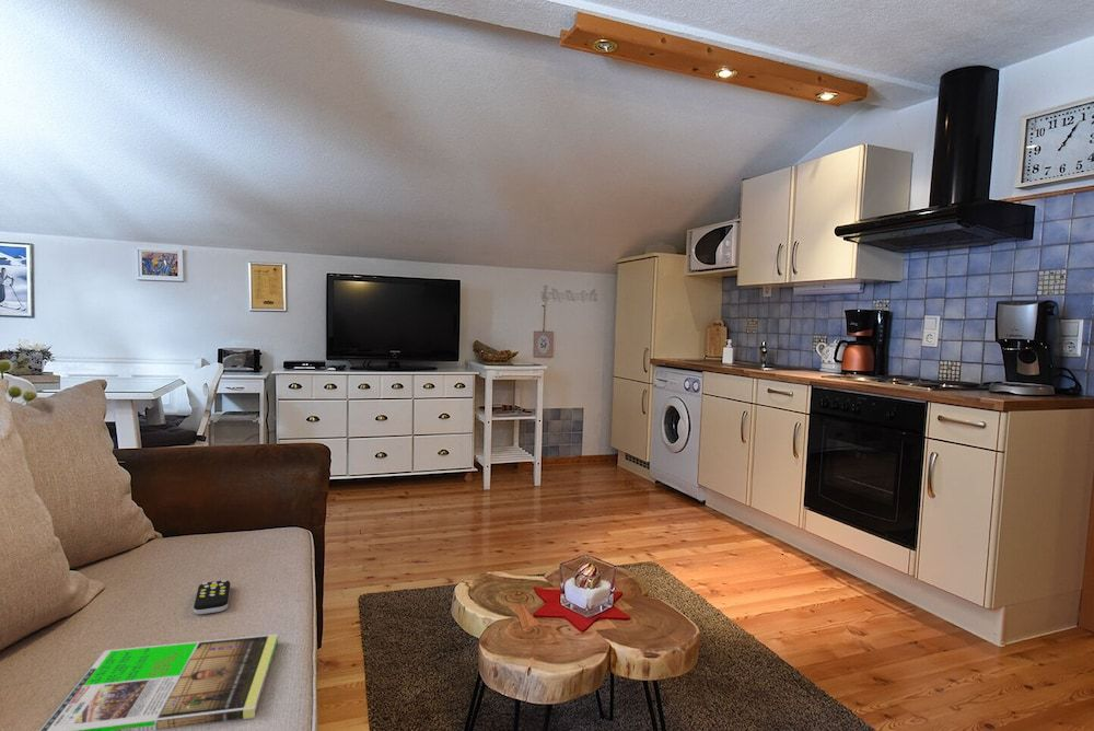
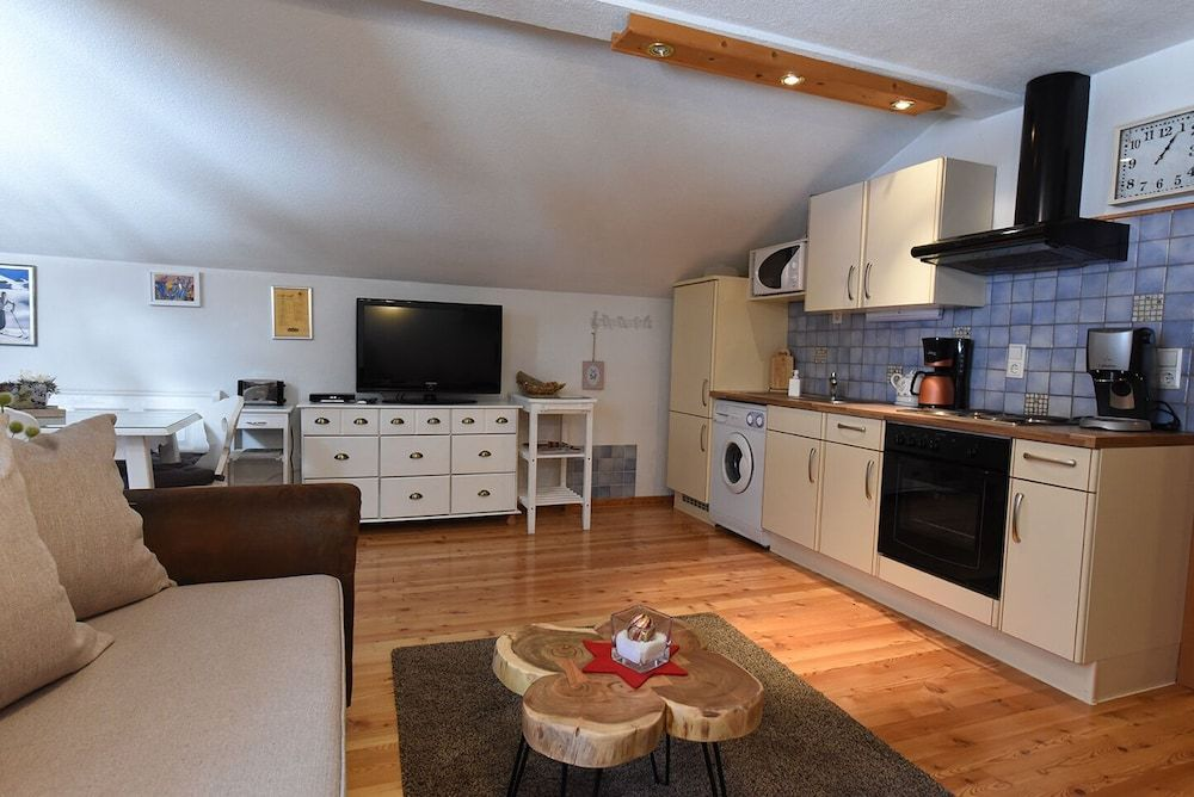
- magazine (174, 681)
- remote control (212, 595)
